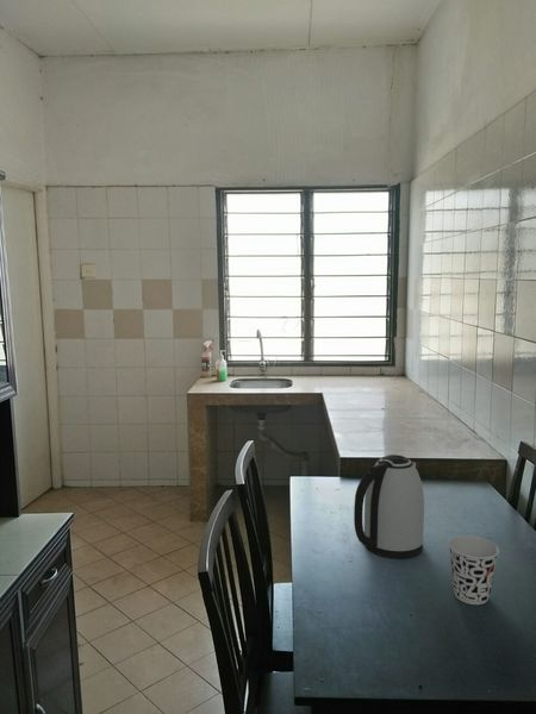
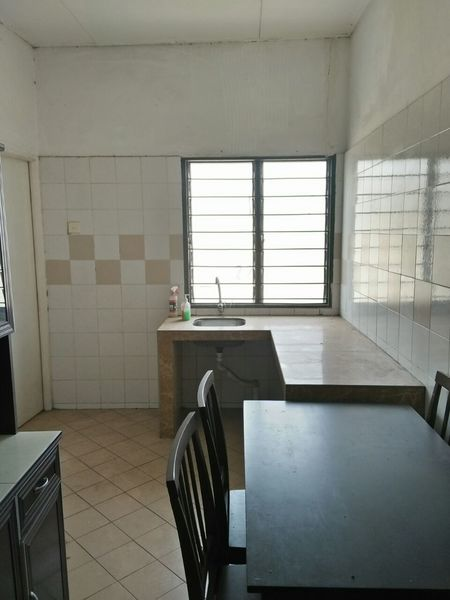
- cup (472, 570)
- kettle (386, 503)
